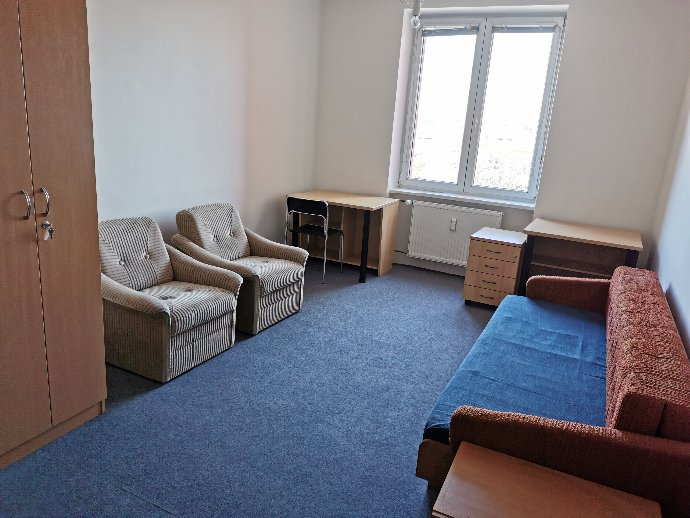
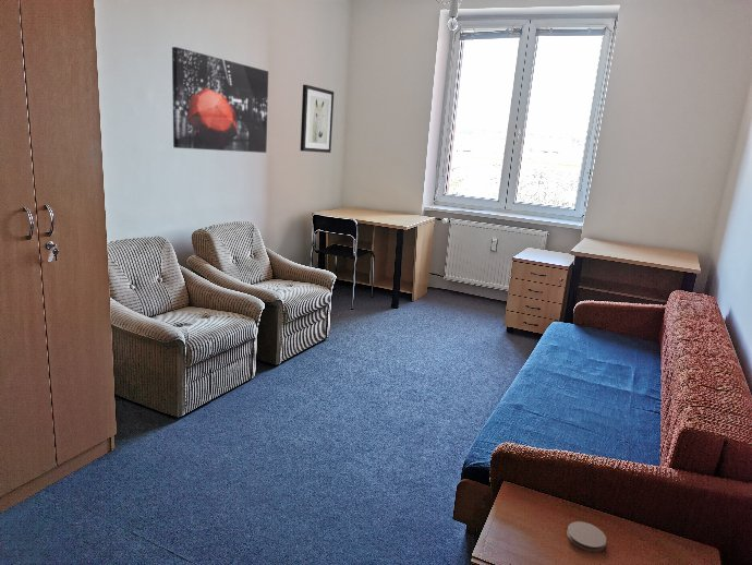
+ coaster (586, 536)
+ wall art (317, 120)
+ wall art (225, 106)
